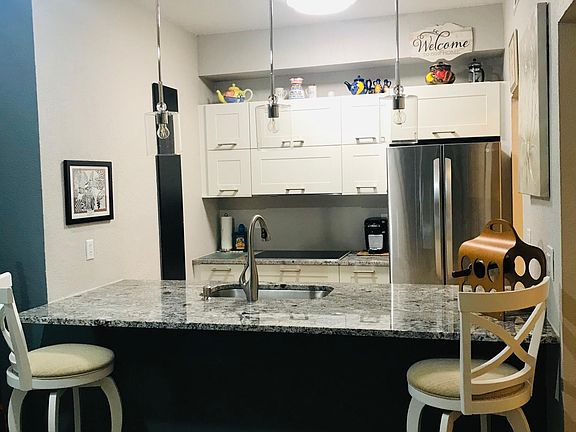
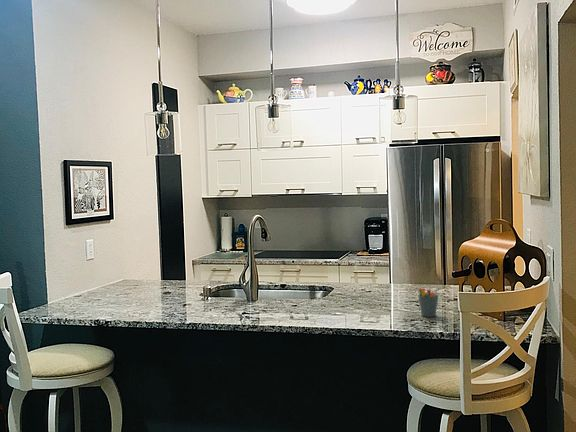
+ pen holder (428, 299)
